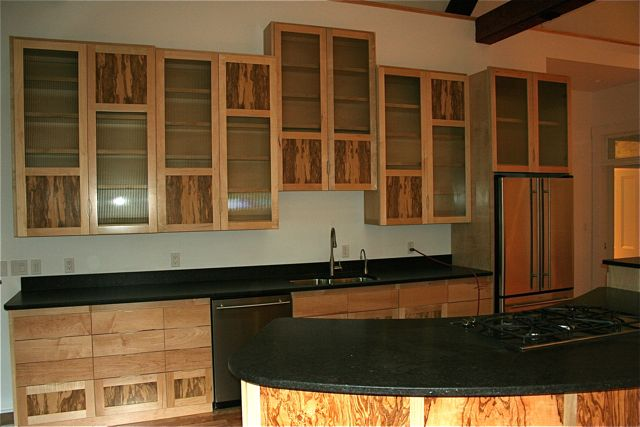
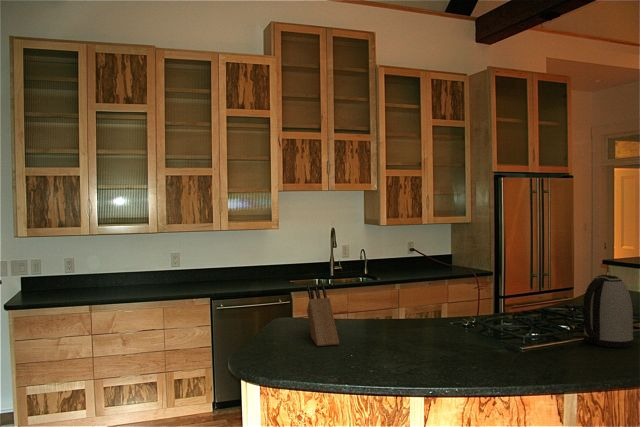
+ kettle (603, 309)
+ knife block (321, 312)
